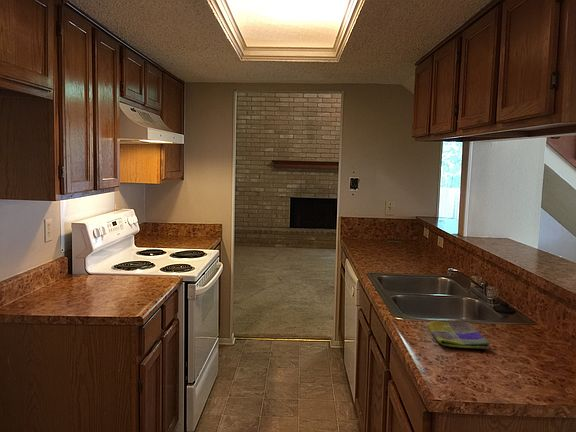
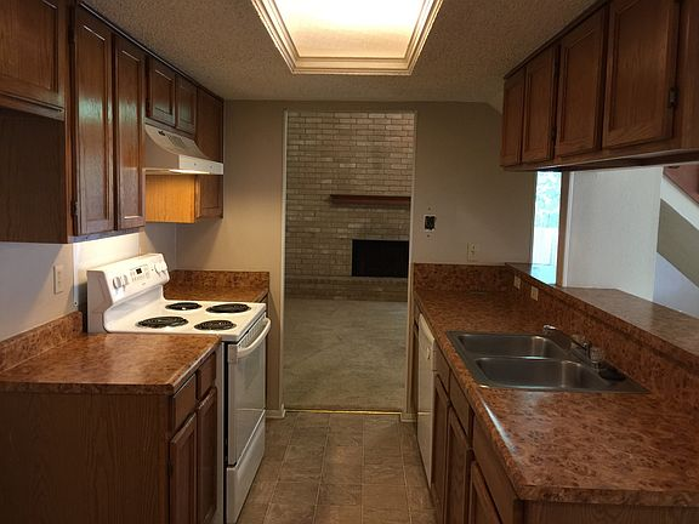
- dish towel (456, 333)
